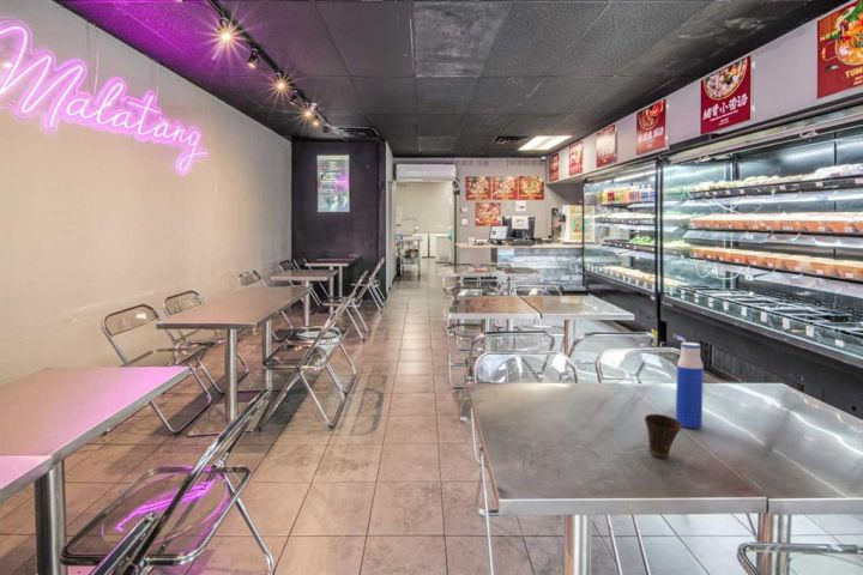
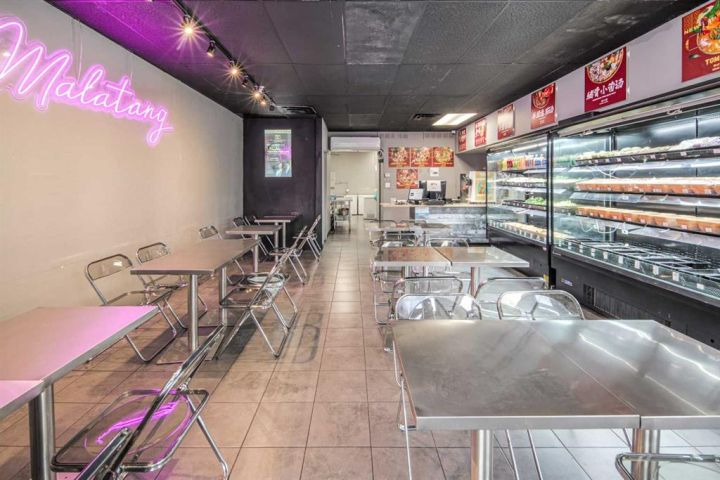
- water bottle (689, 383)
- cup (662, 437)
